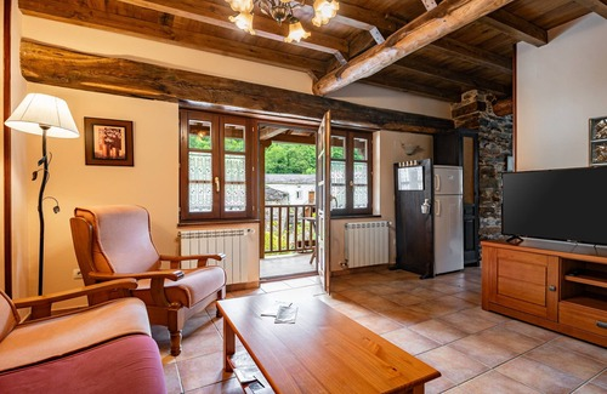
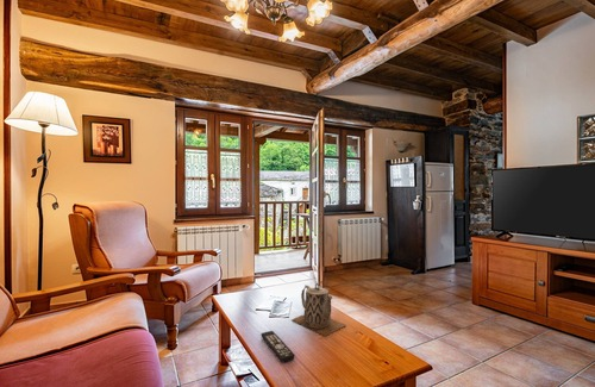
+ remote control (276, 345)
+ teapot (318, 302)
